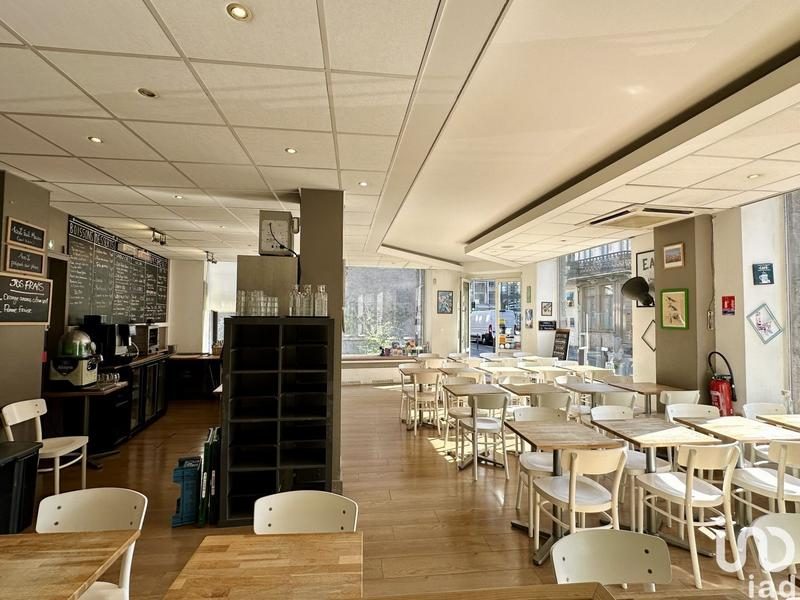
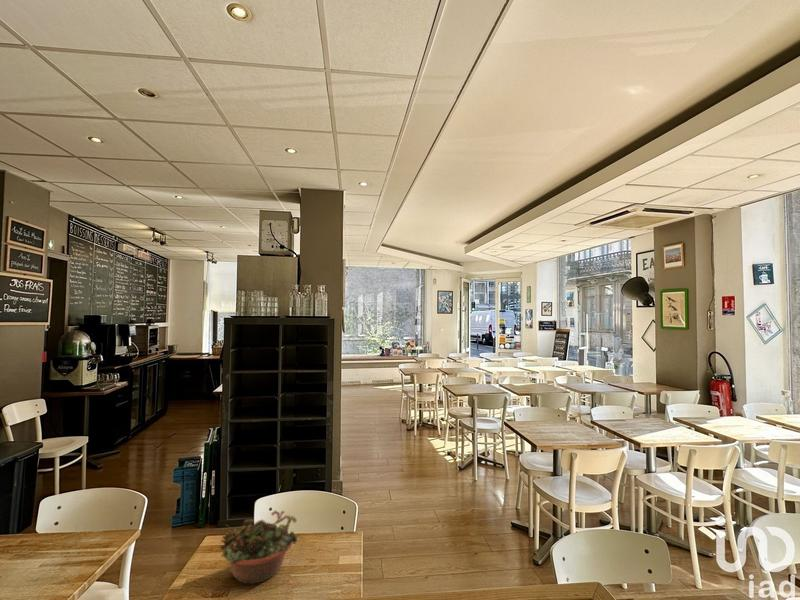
+ succulent planter (259, 543)
